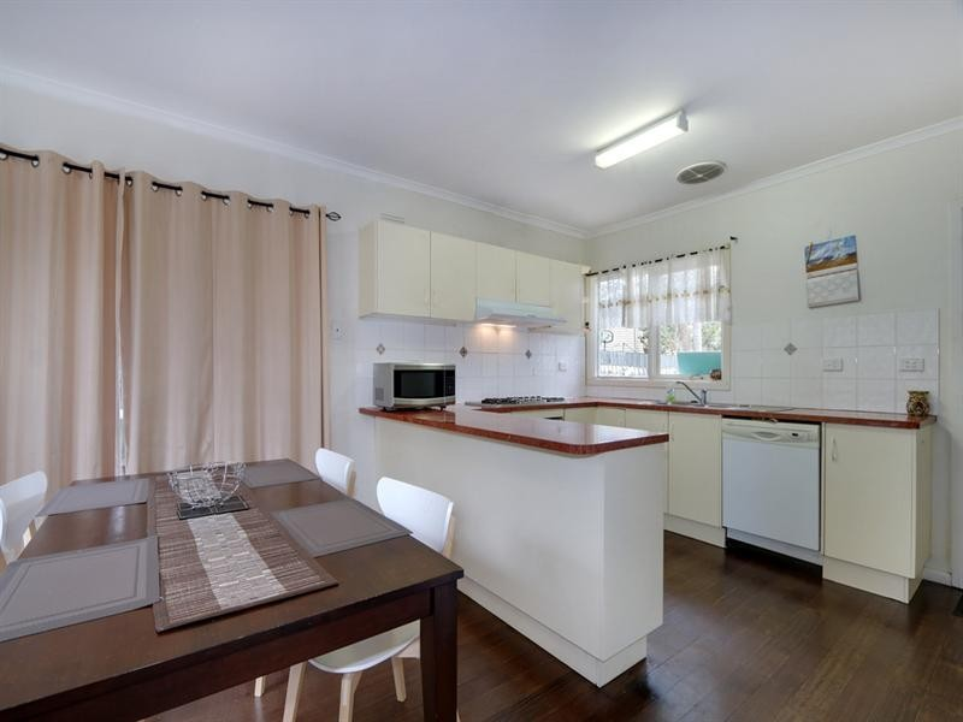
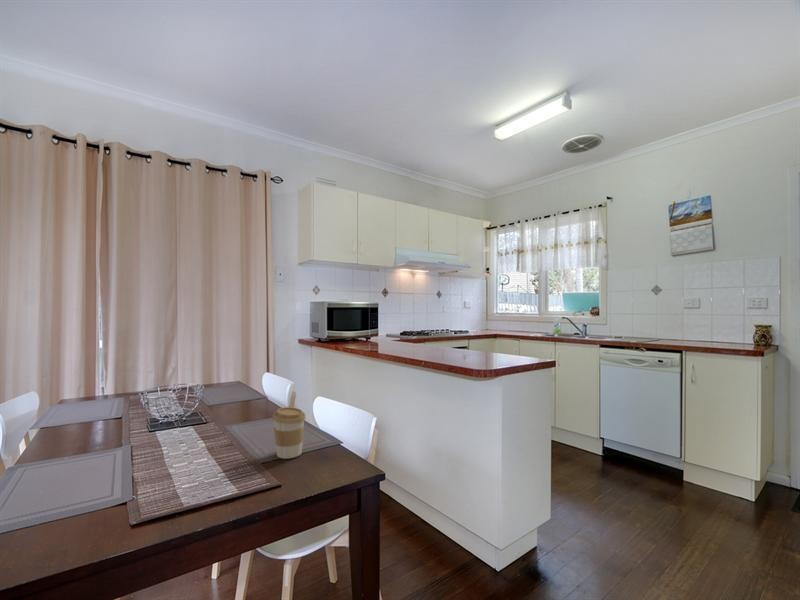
+ coffee cup (289, 431)
